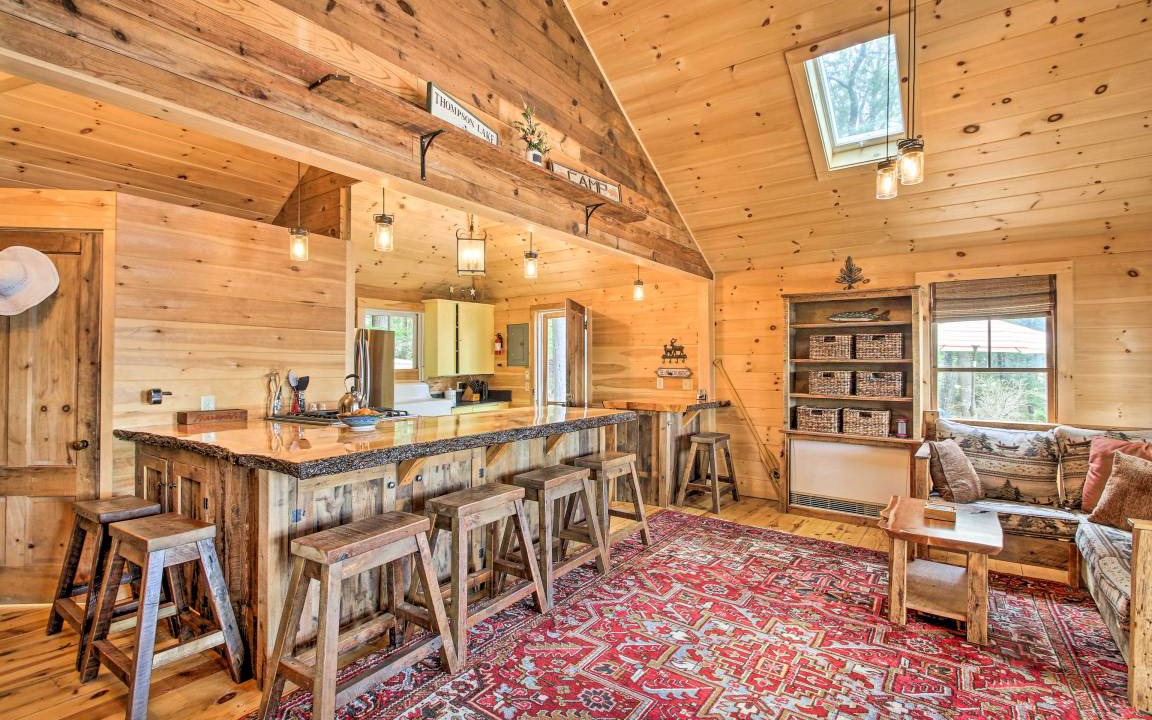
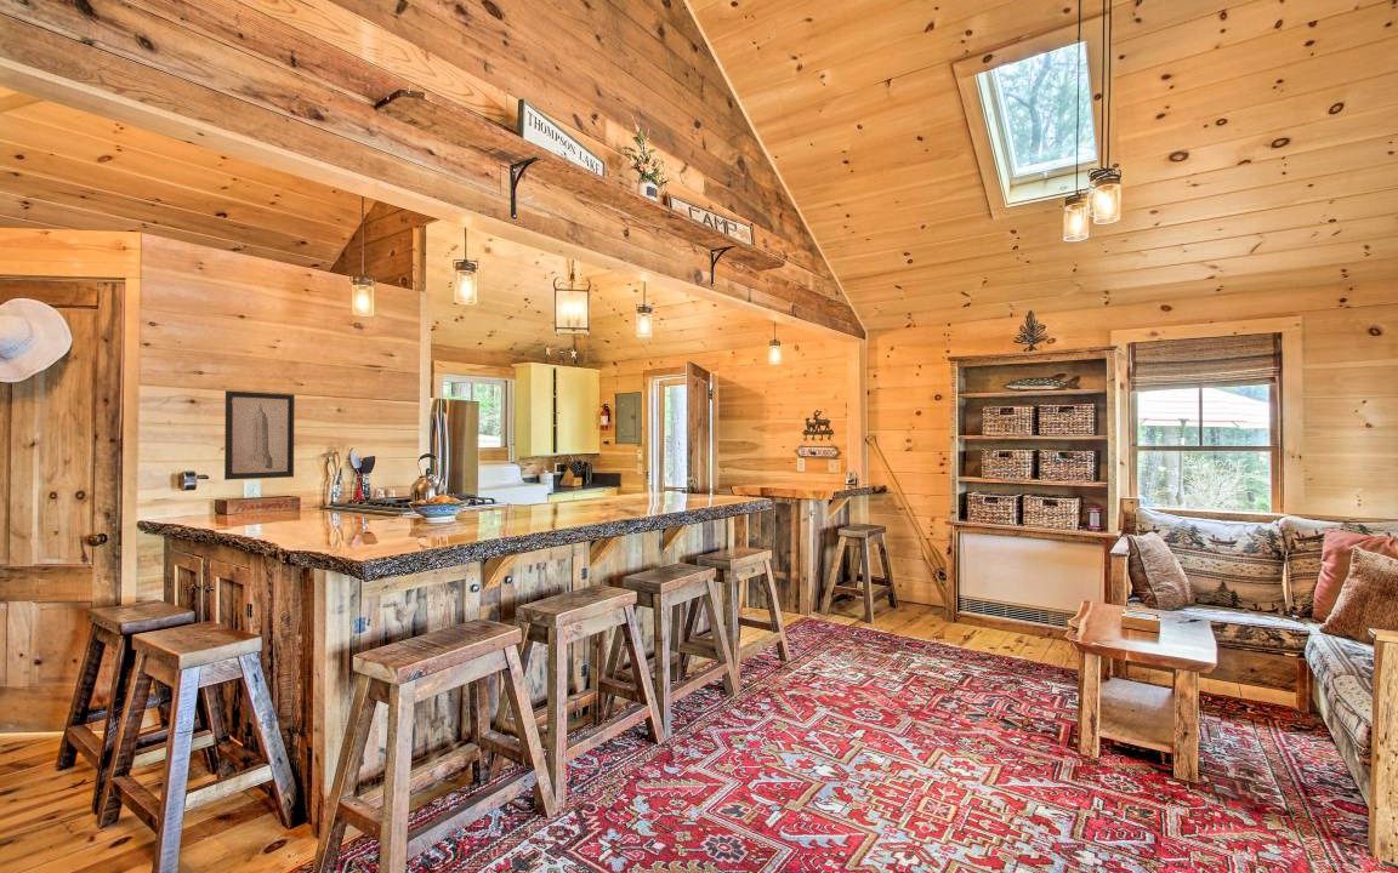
+ wall art (260, 435)
